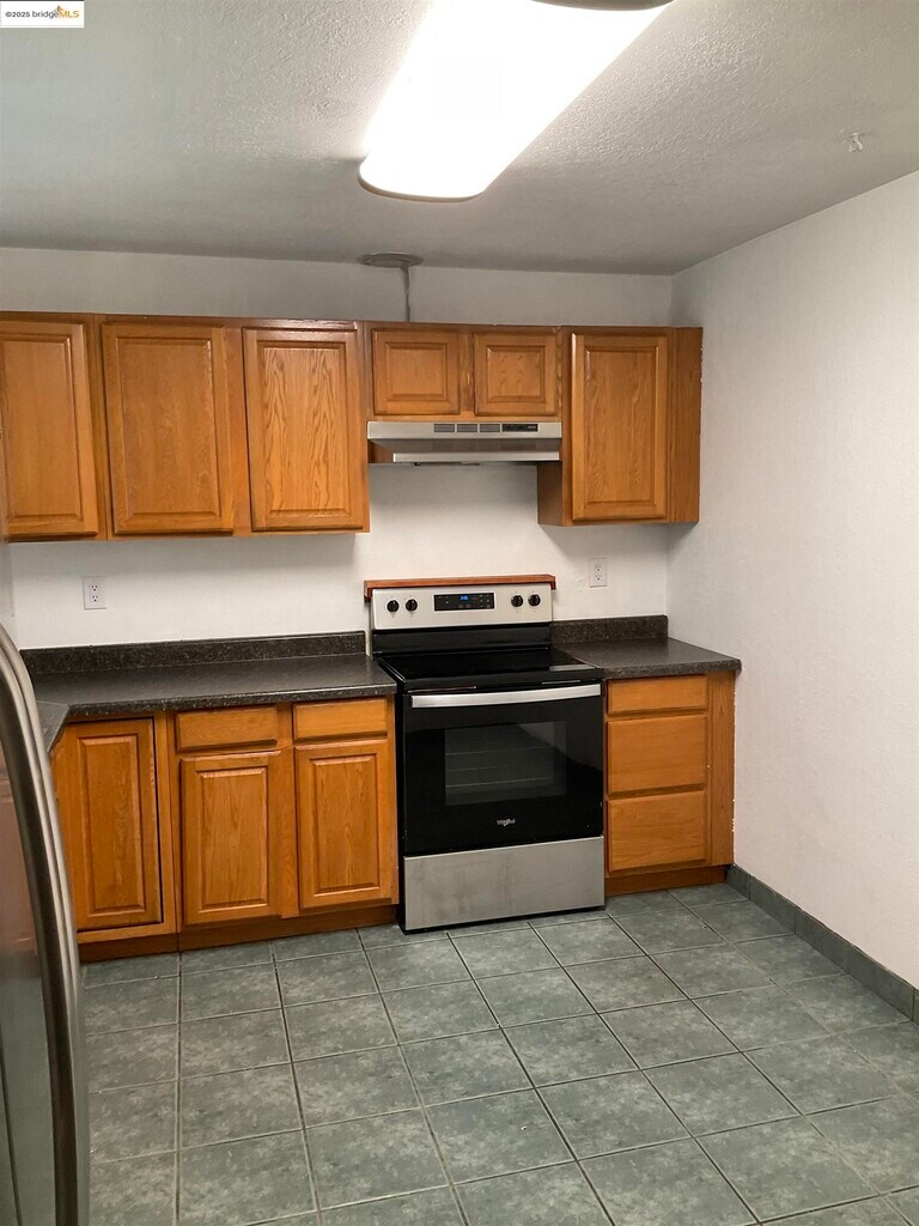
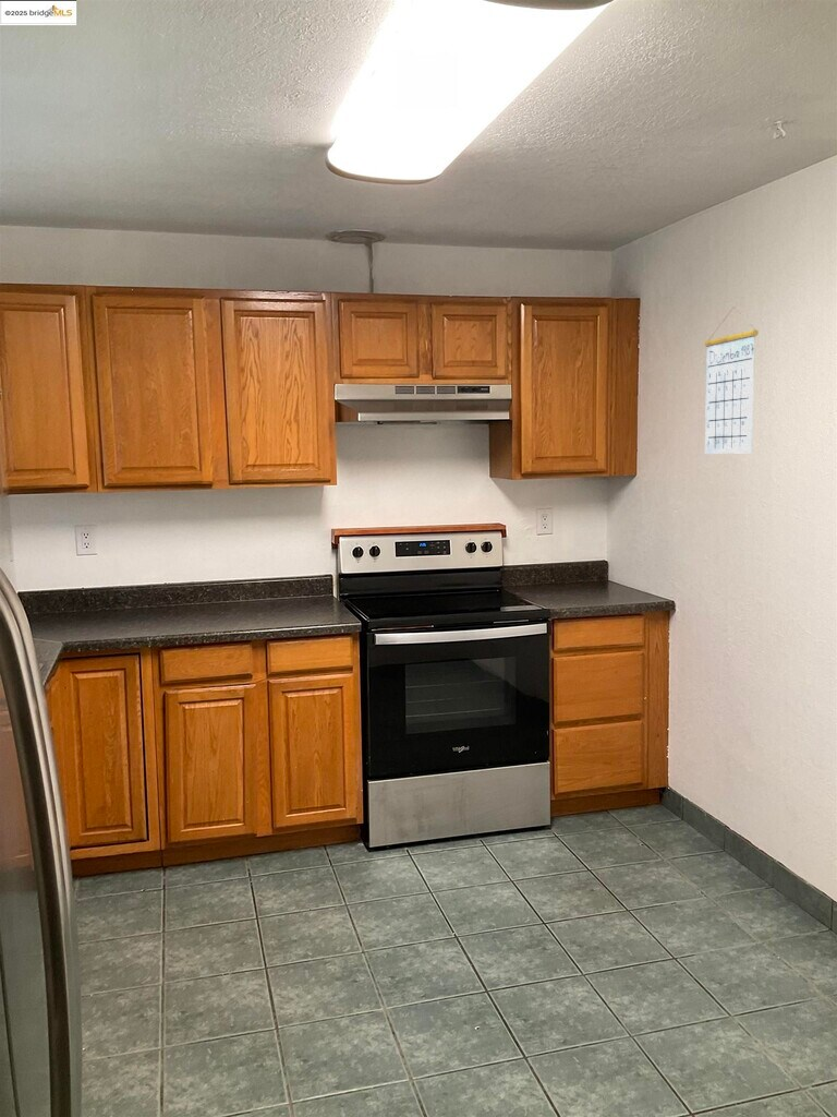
+ calendar (729, 380)
